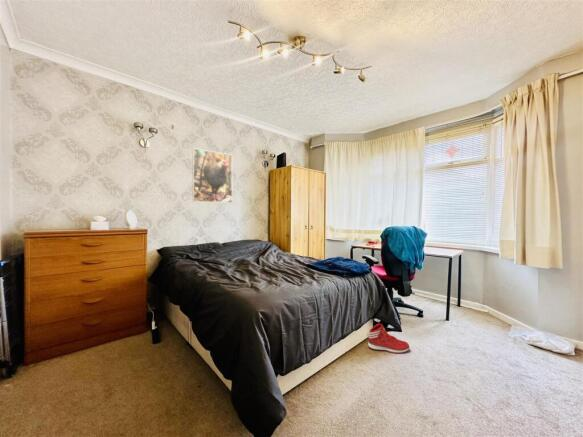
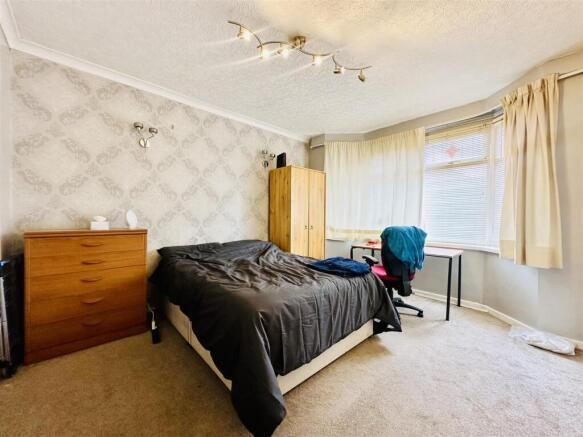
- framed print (213, 177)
- sneaker (388, 337)
